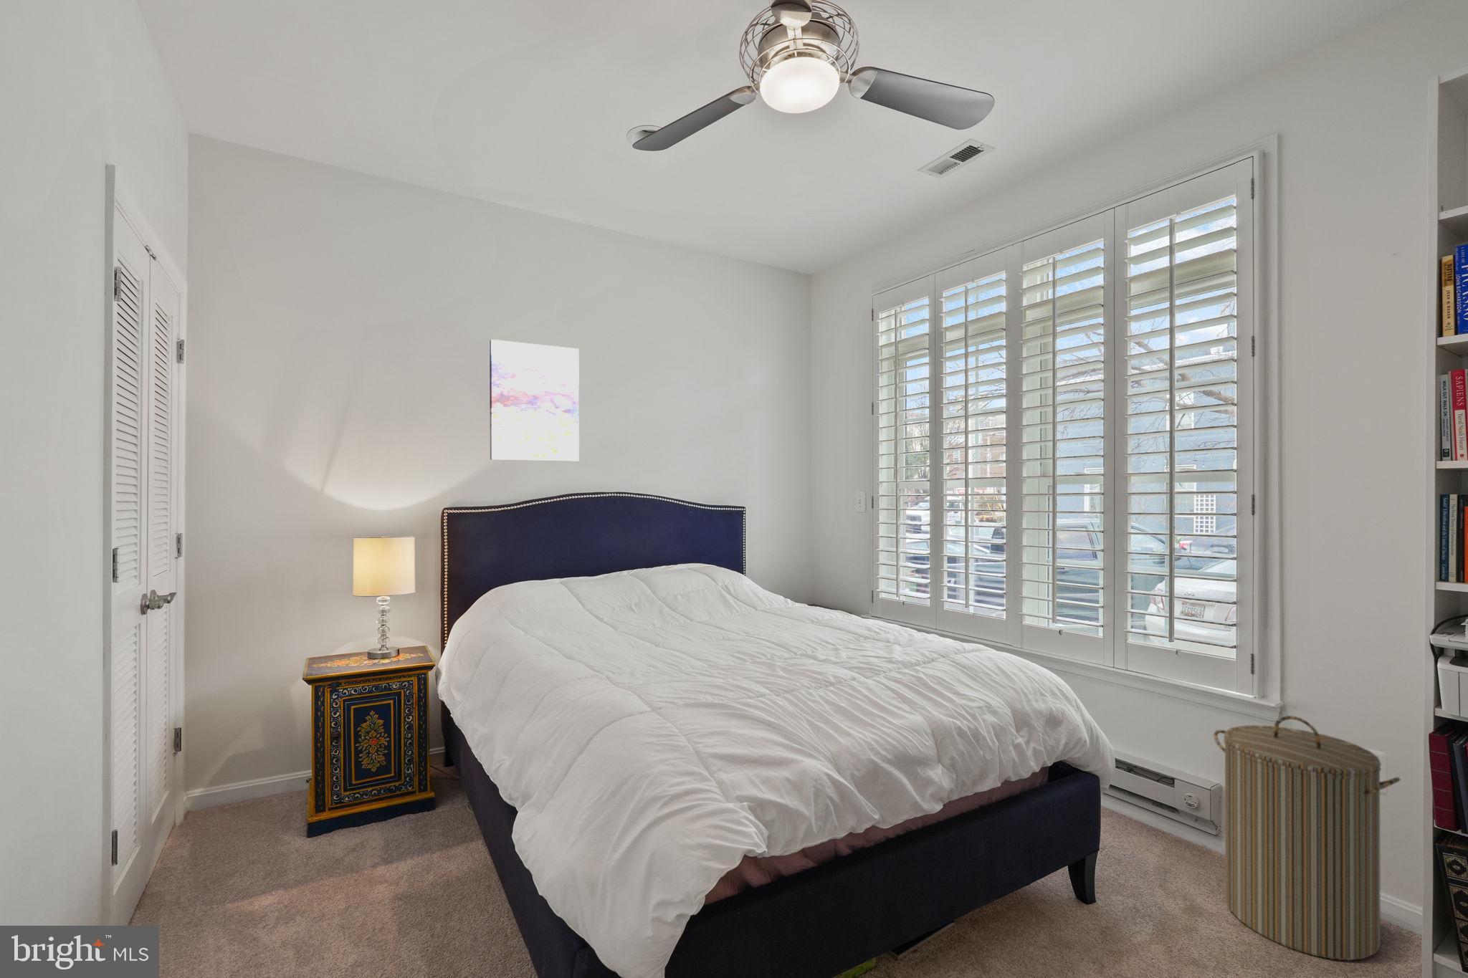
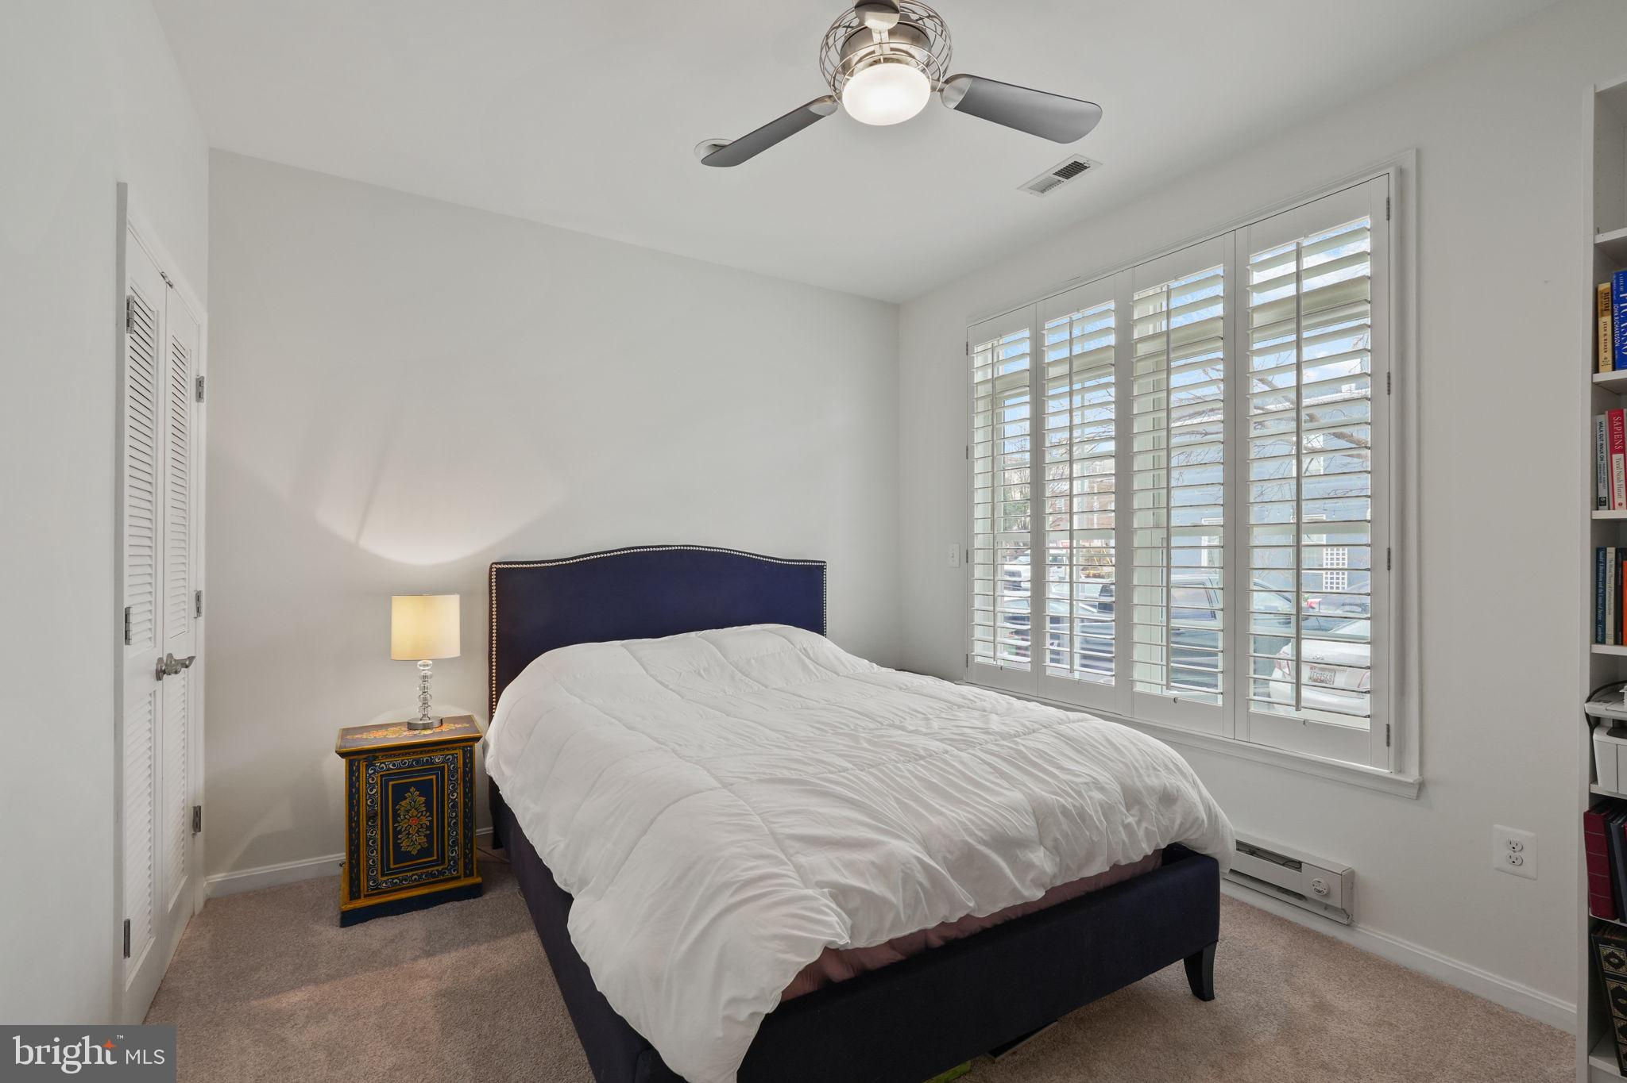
- laundry hamper (1298, 819)
- wall art (536, 402)
